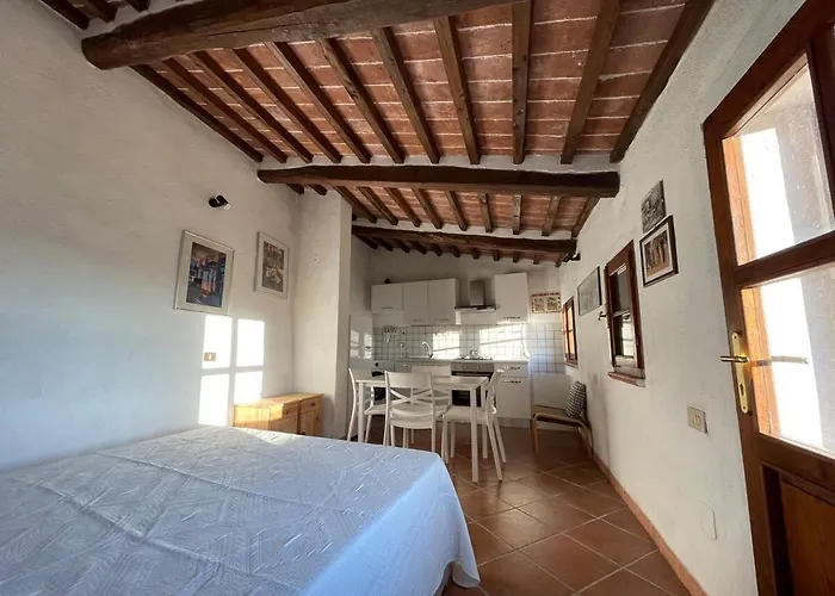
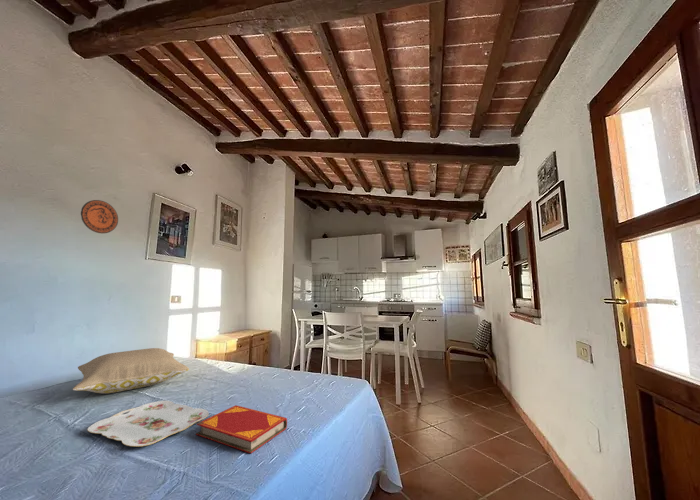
+ decorative plate (100, 216)
+ pillow (132, 368)
+ hardback book (242, 425)
+ serving tray (151, 421)
